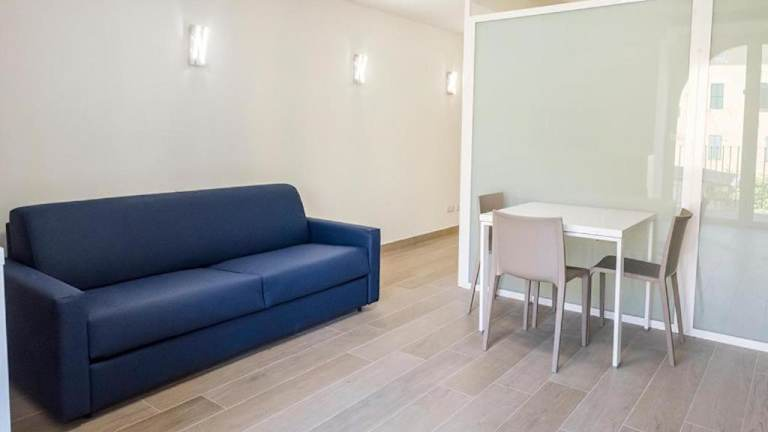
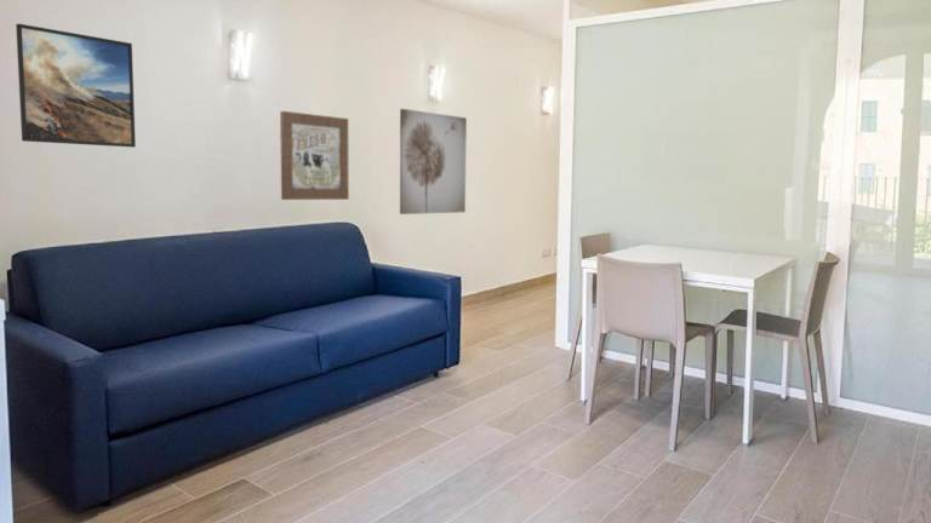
+ wall art (434, 163)
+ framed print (79, 90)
+ wall art (315, 157)
